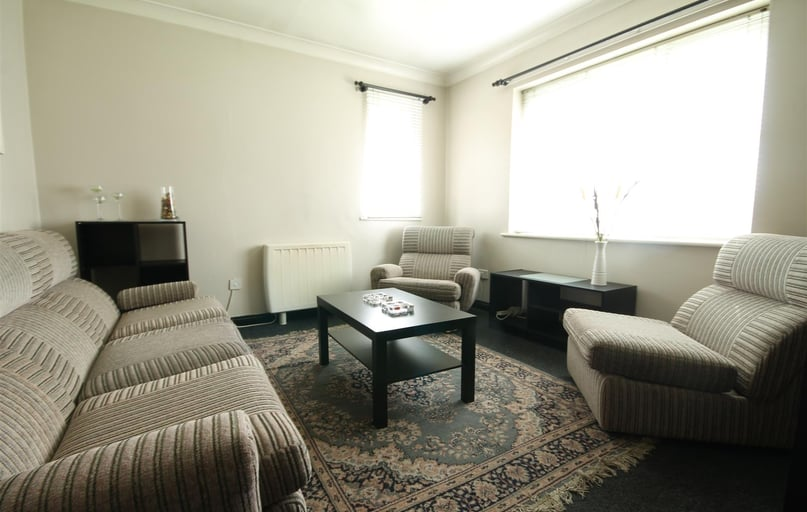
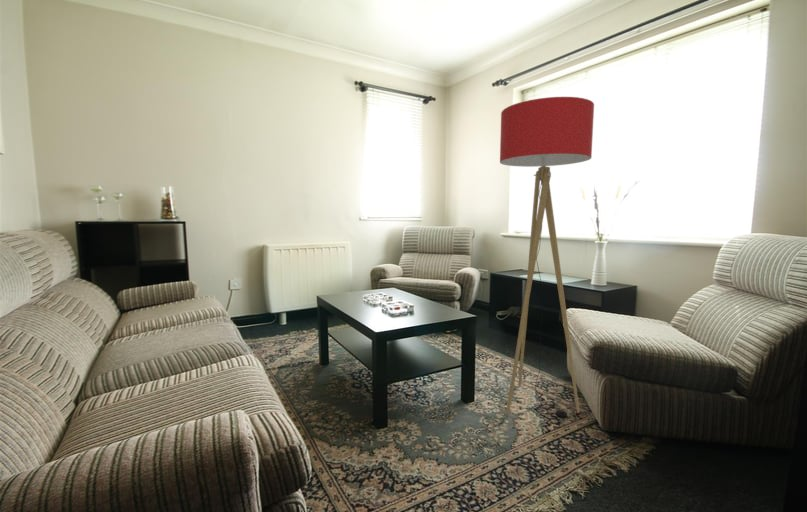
+ floor lamp (537, 263)
